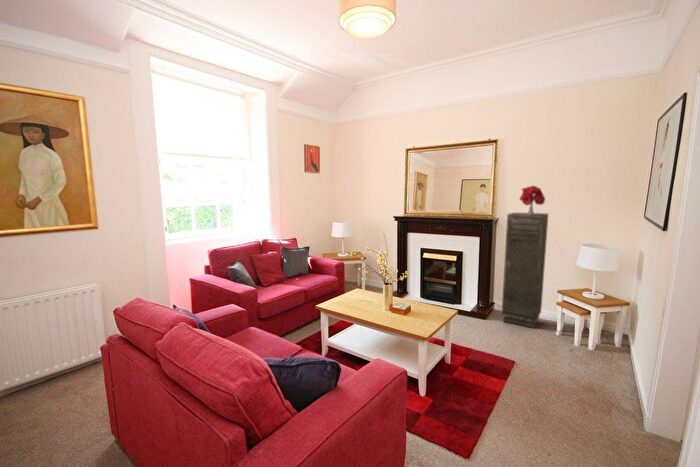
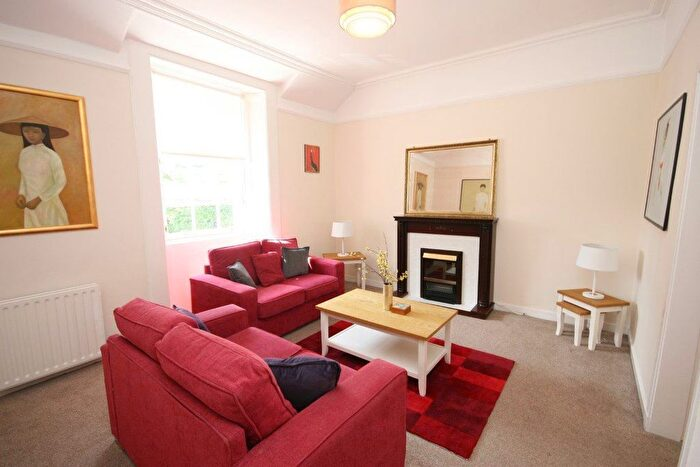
- storage cabinet (524, 268)
- bouquet (532, 199)
